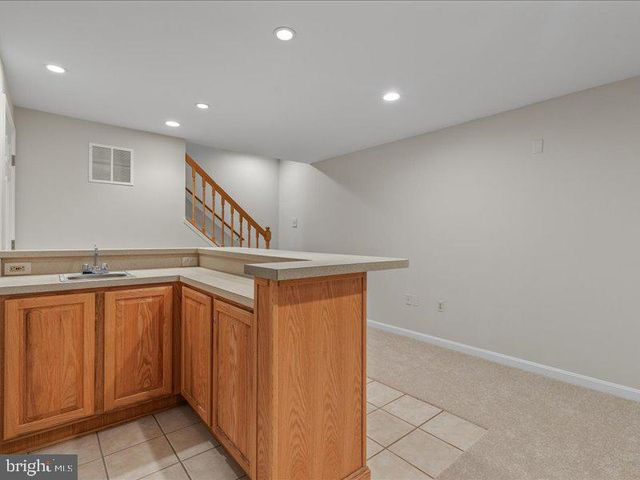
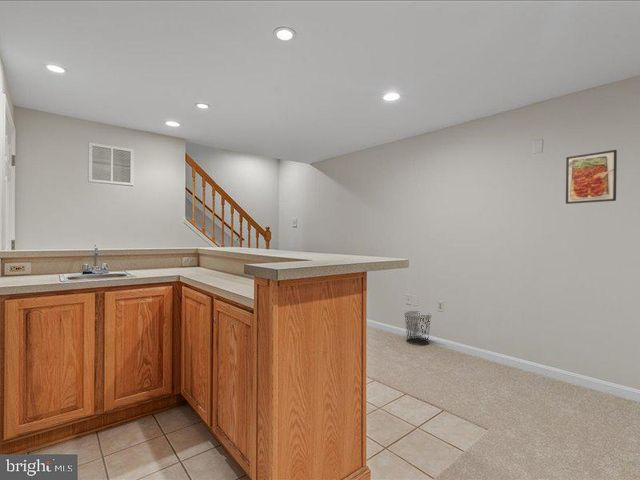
+ waste bin (417, 328)
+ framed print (590, 178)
